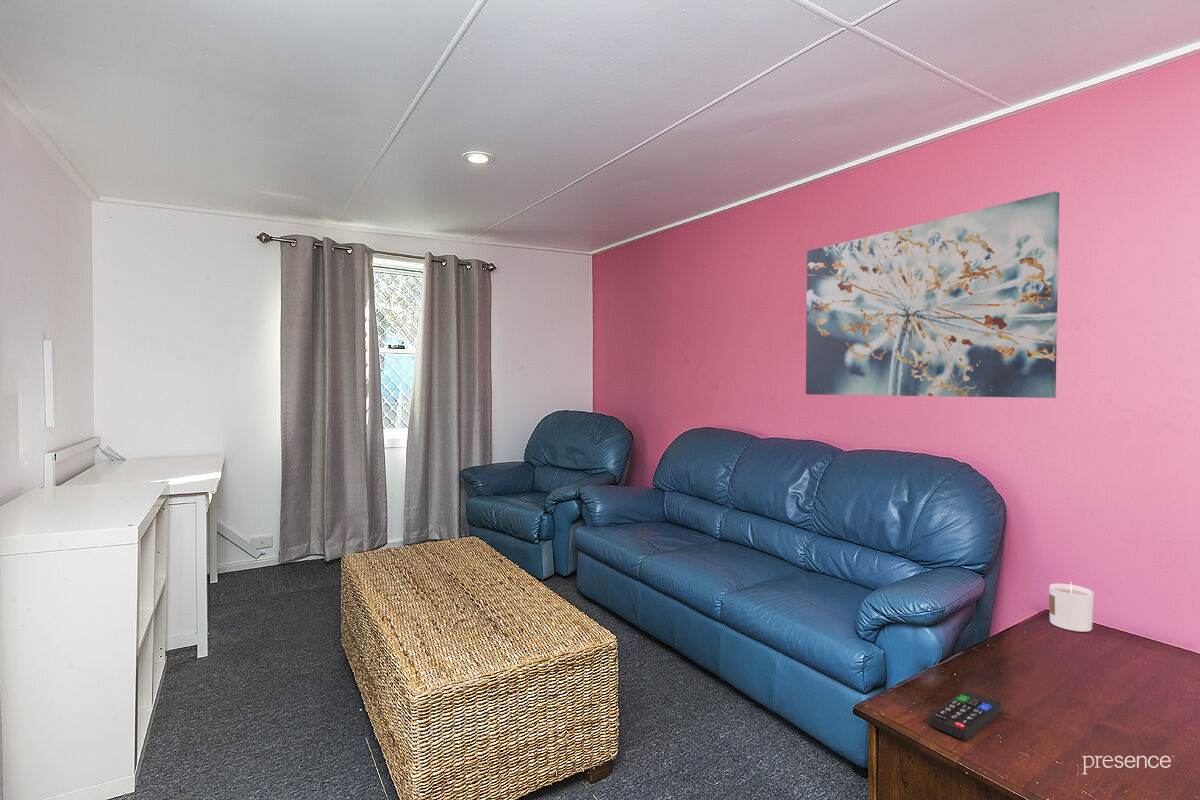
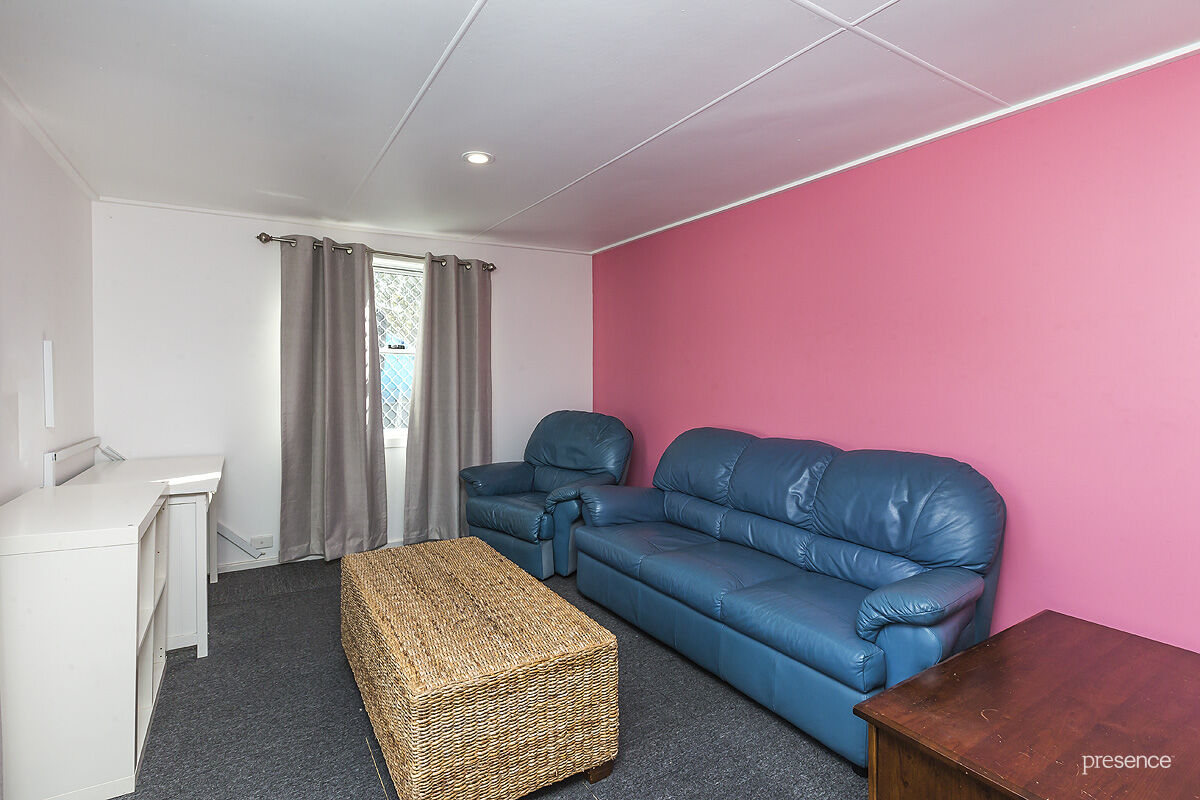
- candle (1070, 603)
- wall art (909, 311)
- remote control (965, 712)
